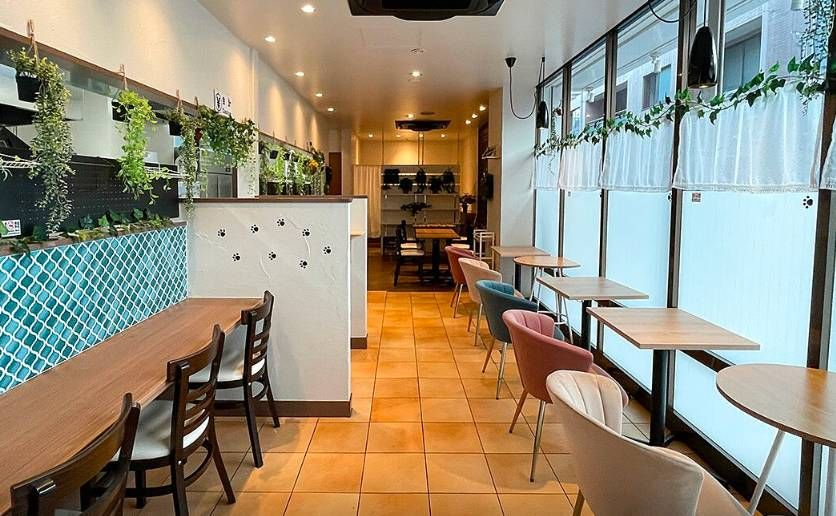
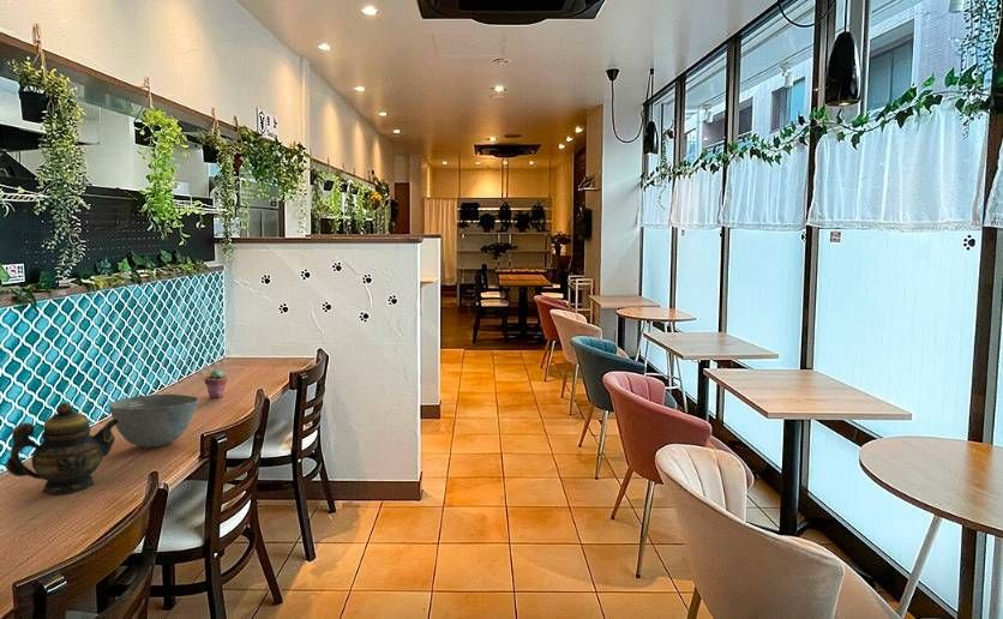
+ bowl (155, 421)
+ potted succulent (216, 383)
+ teapot (65, 445)
